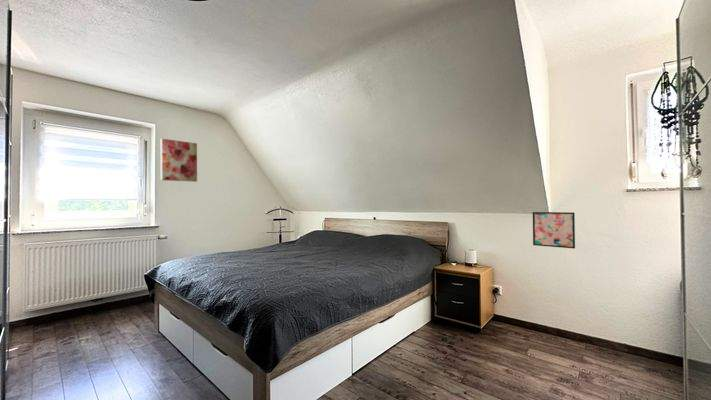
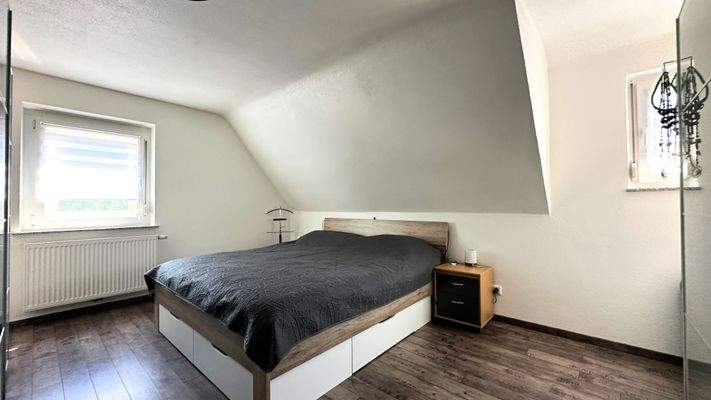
- wall art (179, 161)
- wall art (553, 229)
